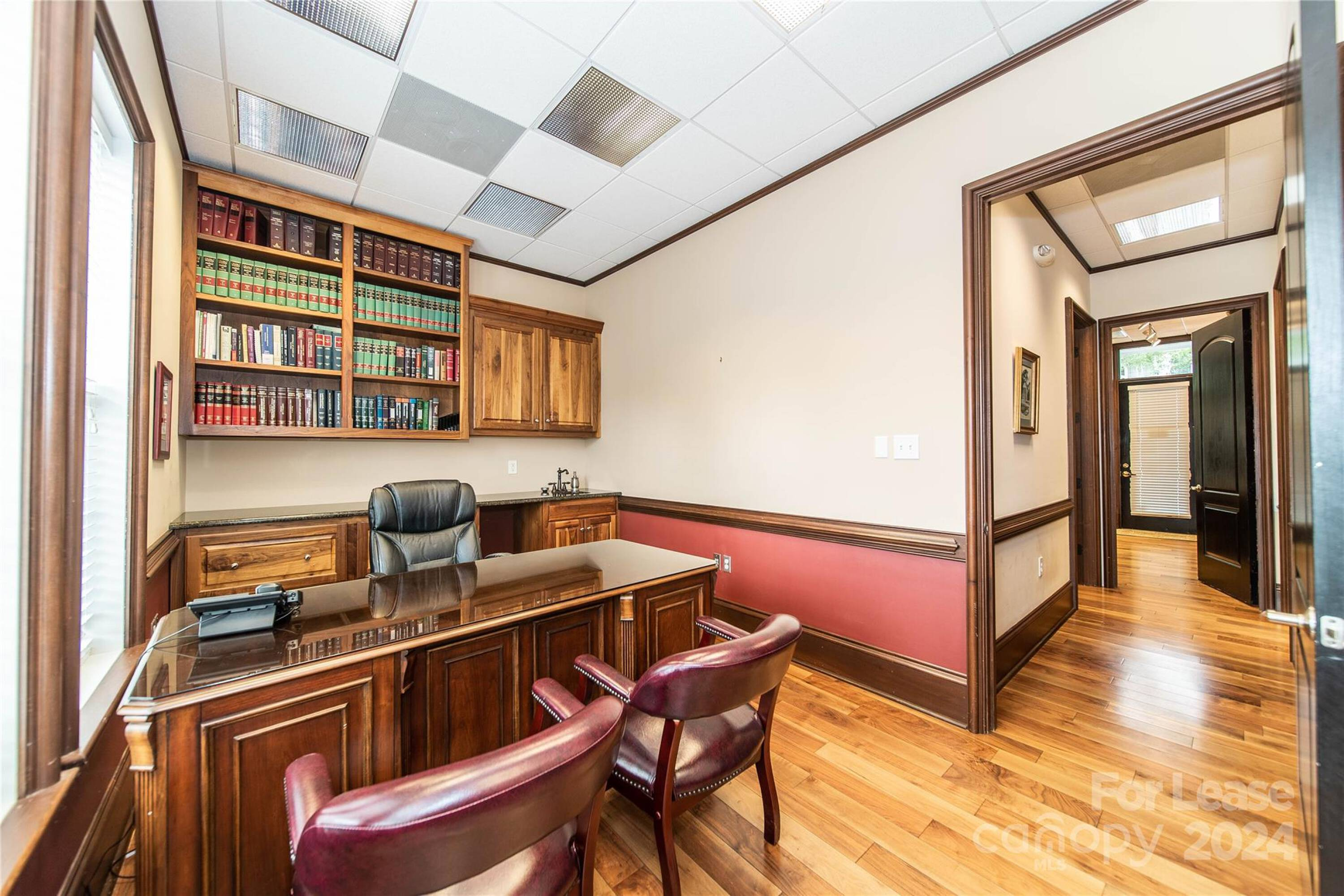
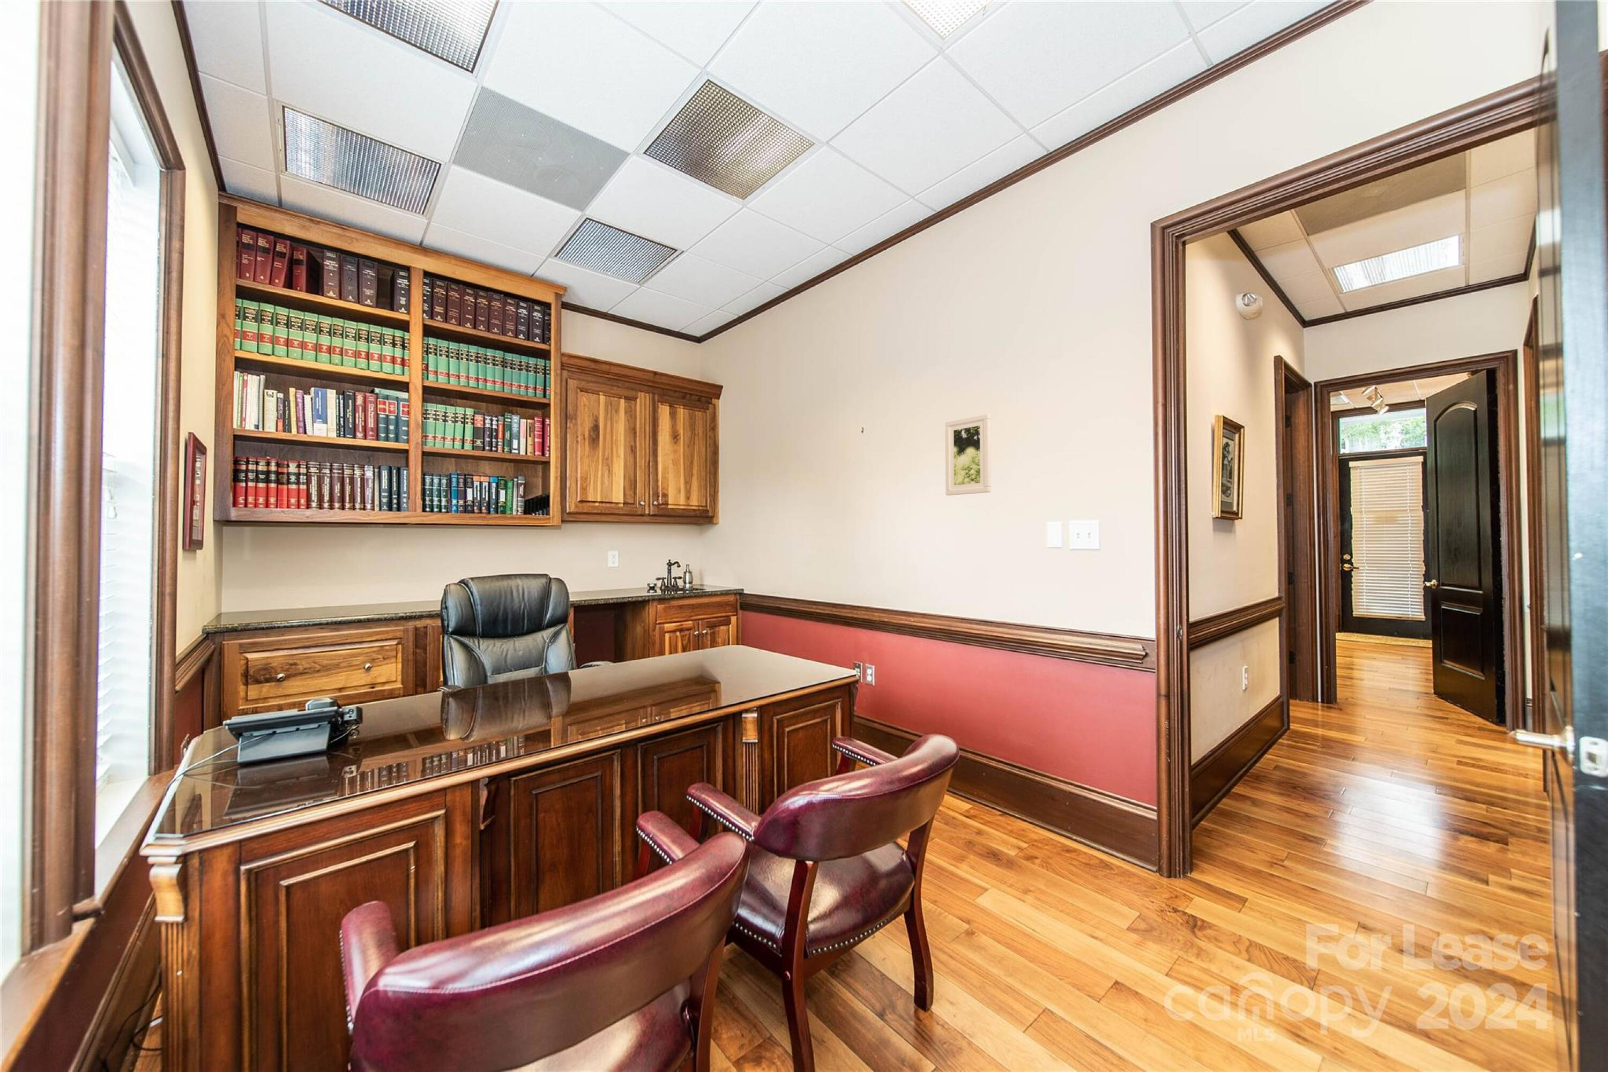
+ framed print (967, 456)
